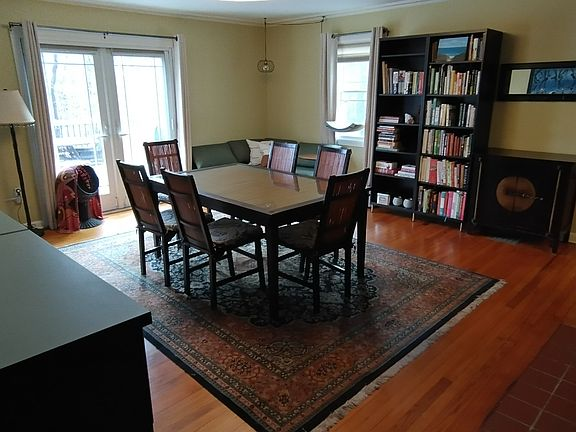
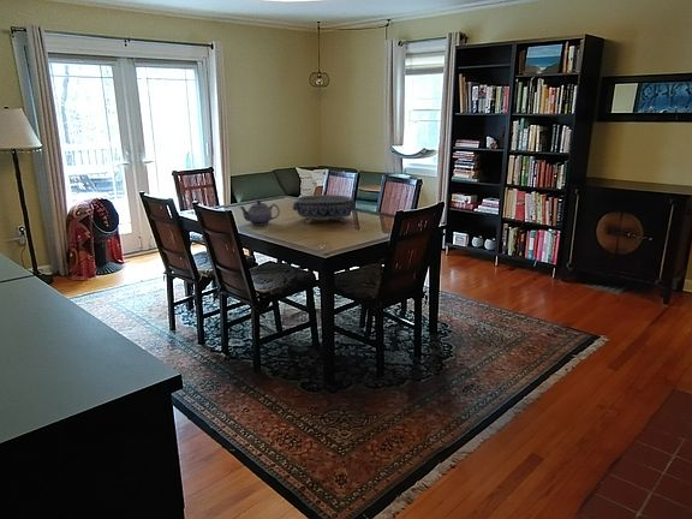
+ decorative bowl (324, 208)
+ teapot (260, 211)
